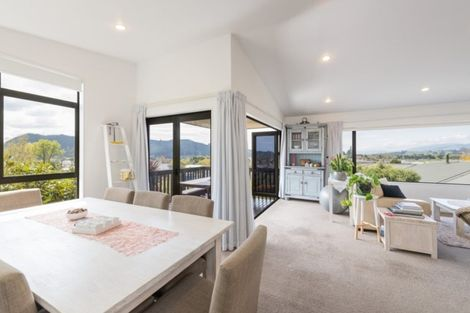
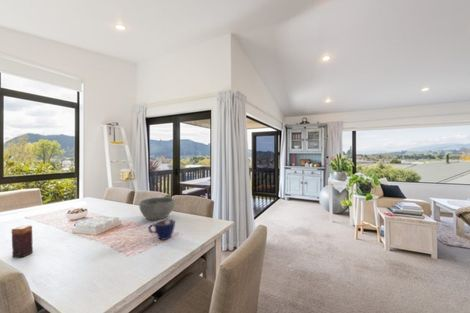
+ candle (22, 240)
+ bowl (157, 208)
+ cup (161, 229)
